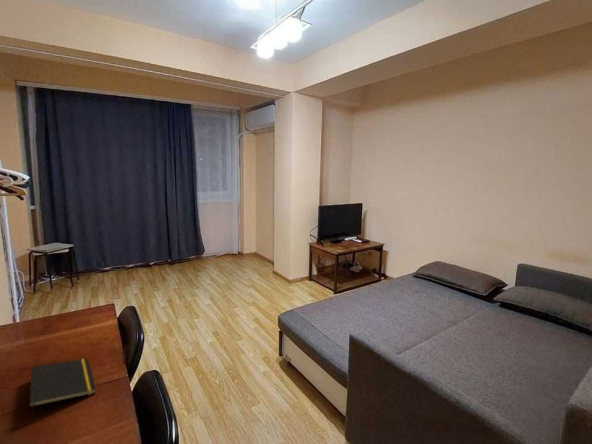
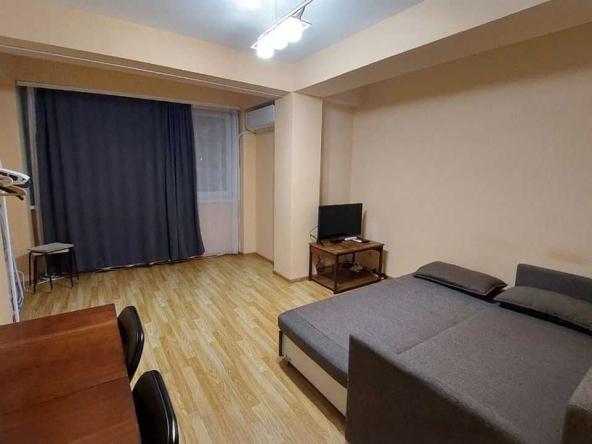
- notepad (62, 379)
